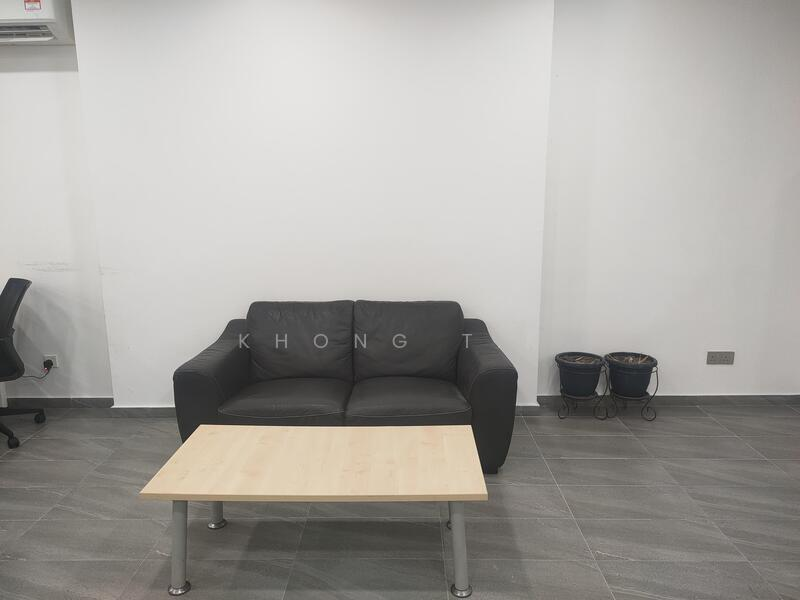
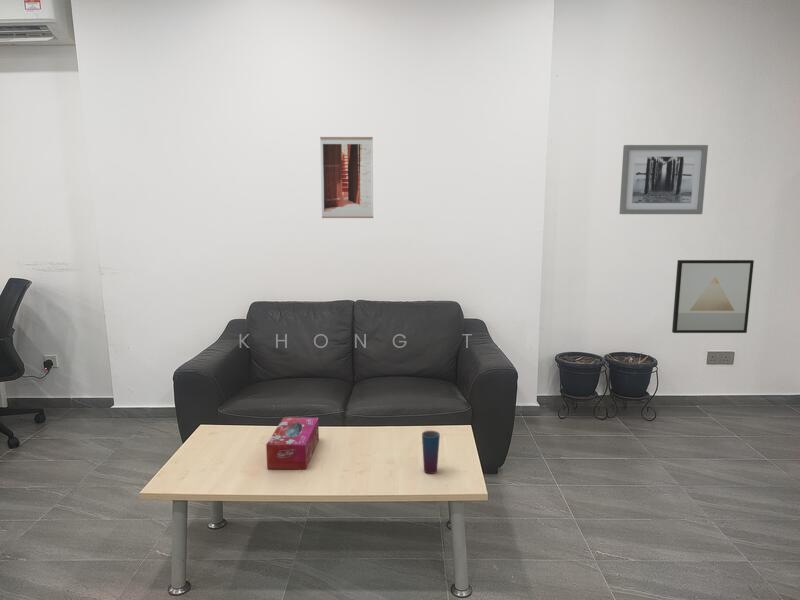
+ wall art (347, 178)
+ tissue box (294, 441)
+ wall art (663, 180)
+ wall art (712, 296)
+ cup (430, 452)
